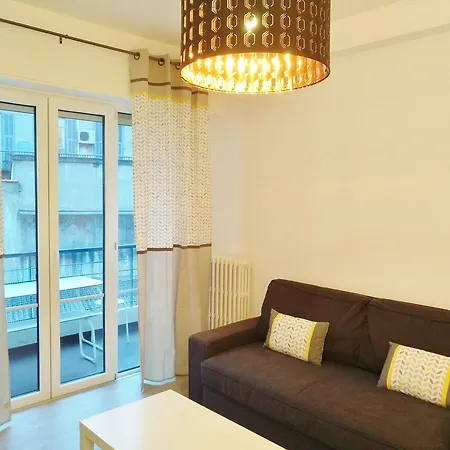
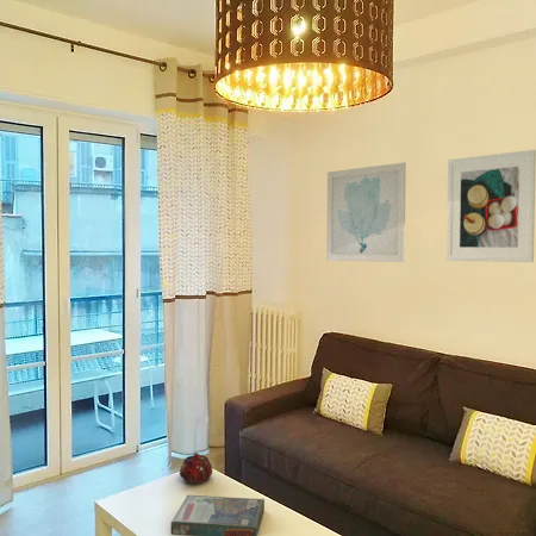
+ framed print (488, 208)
+ wall art (363, 214)
+ board game (219, 516)
+ teapot (195, 466)
